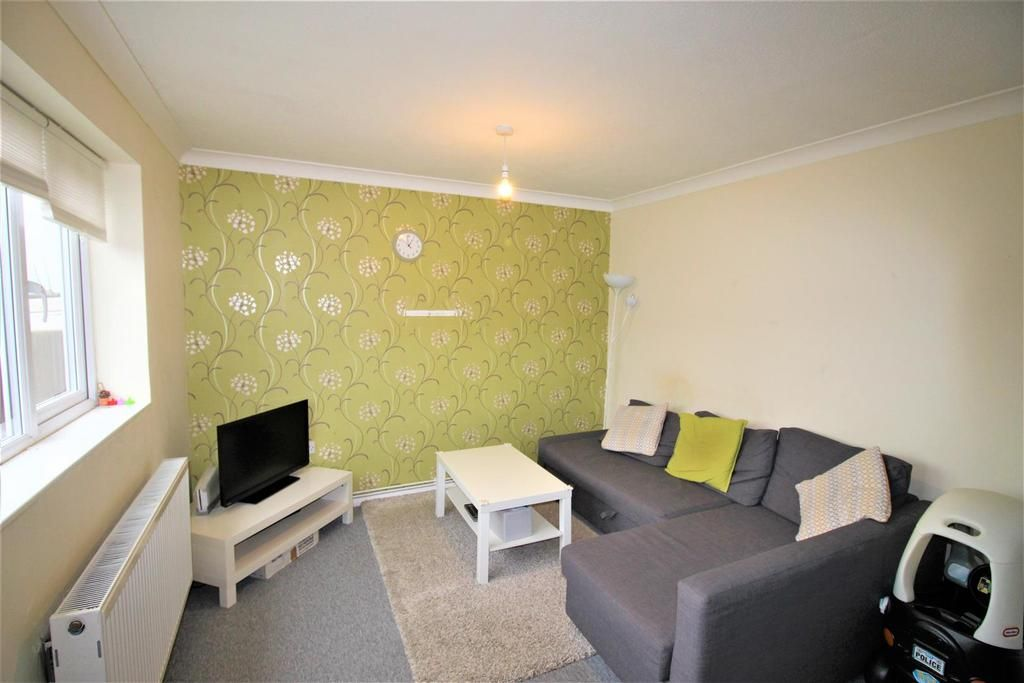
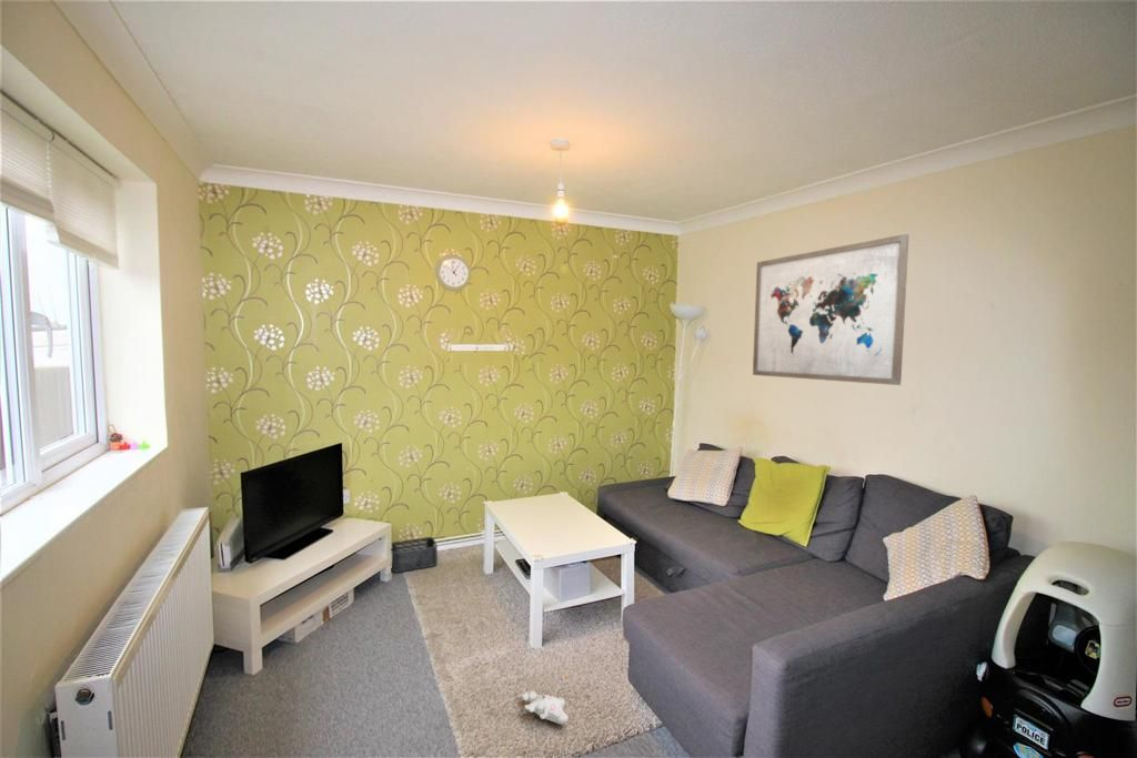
+ storage bin (413, 554)
+ wall art (818, 315)
+ plush toy (546, 695)
